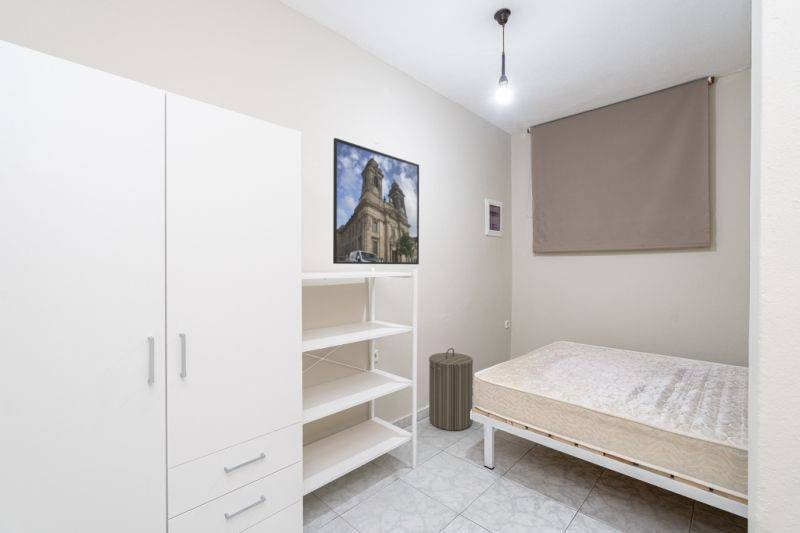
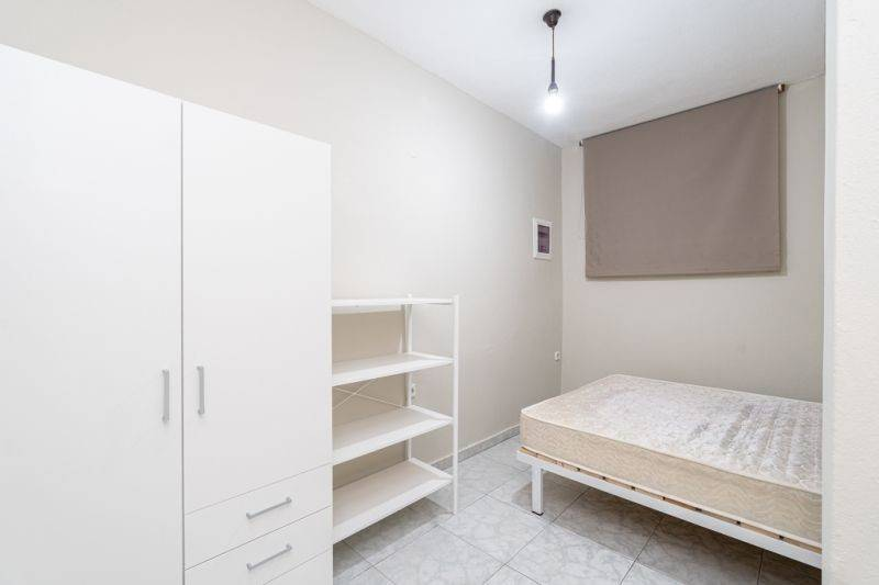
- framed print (381, 208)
- laundry hamper (450, 384)
